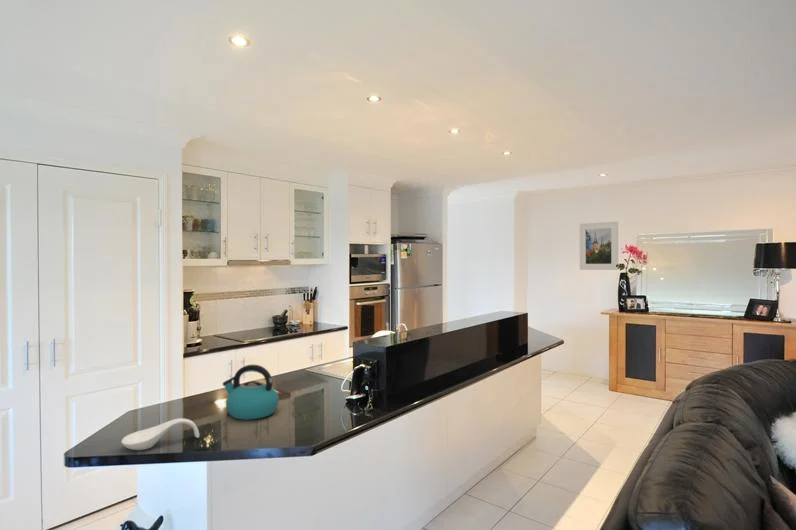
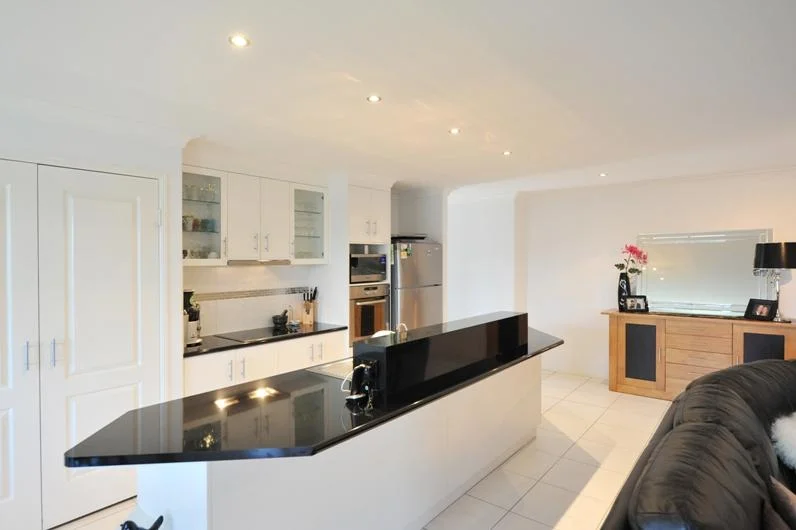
- spoon rest (161, 432)
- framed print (598, 246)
- kettle (249, 388)
